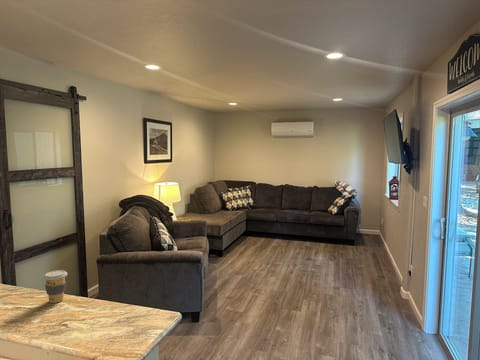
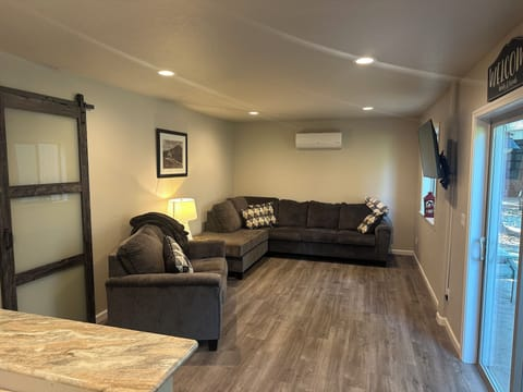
- coffee cup (55, 286)
